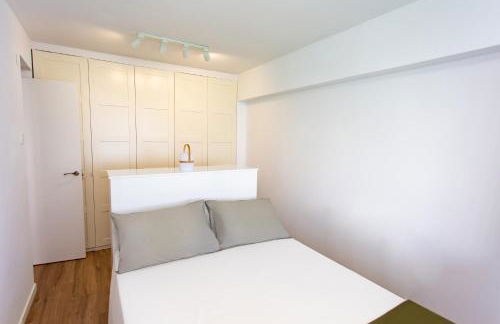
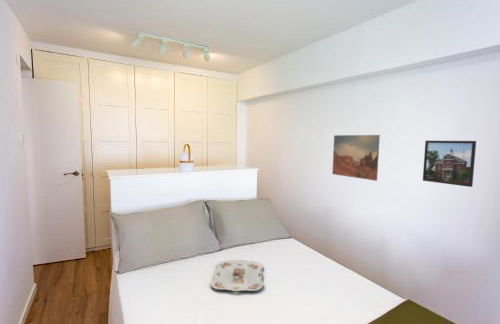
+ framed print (447, 162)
+ wall art (353, 156)
+ serving tray (238, 274)
